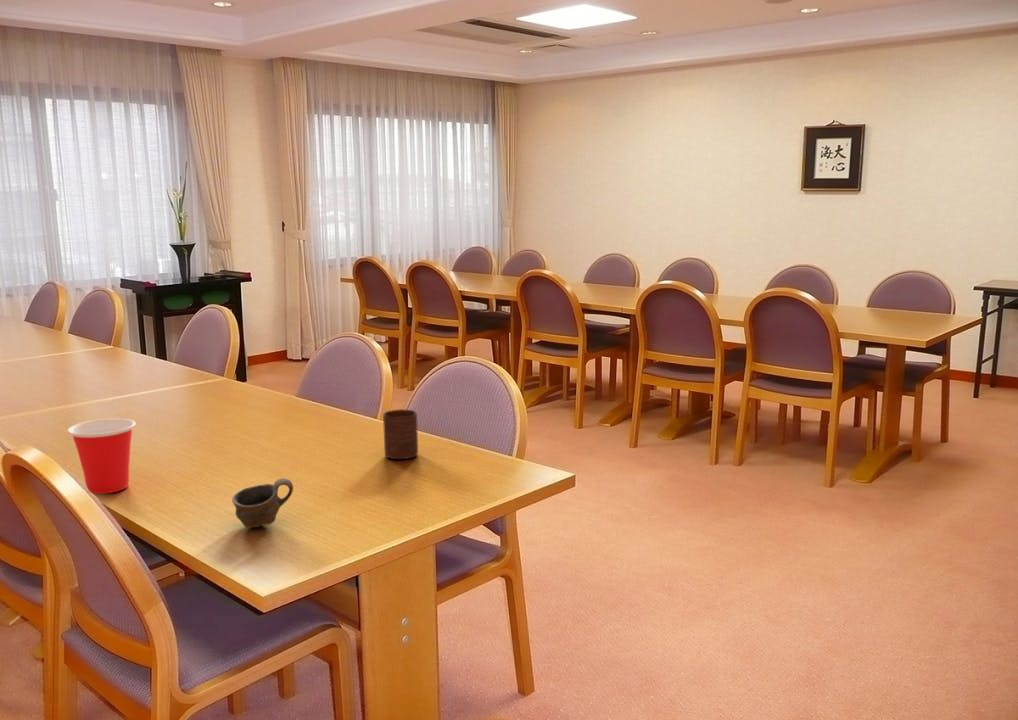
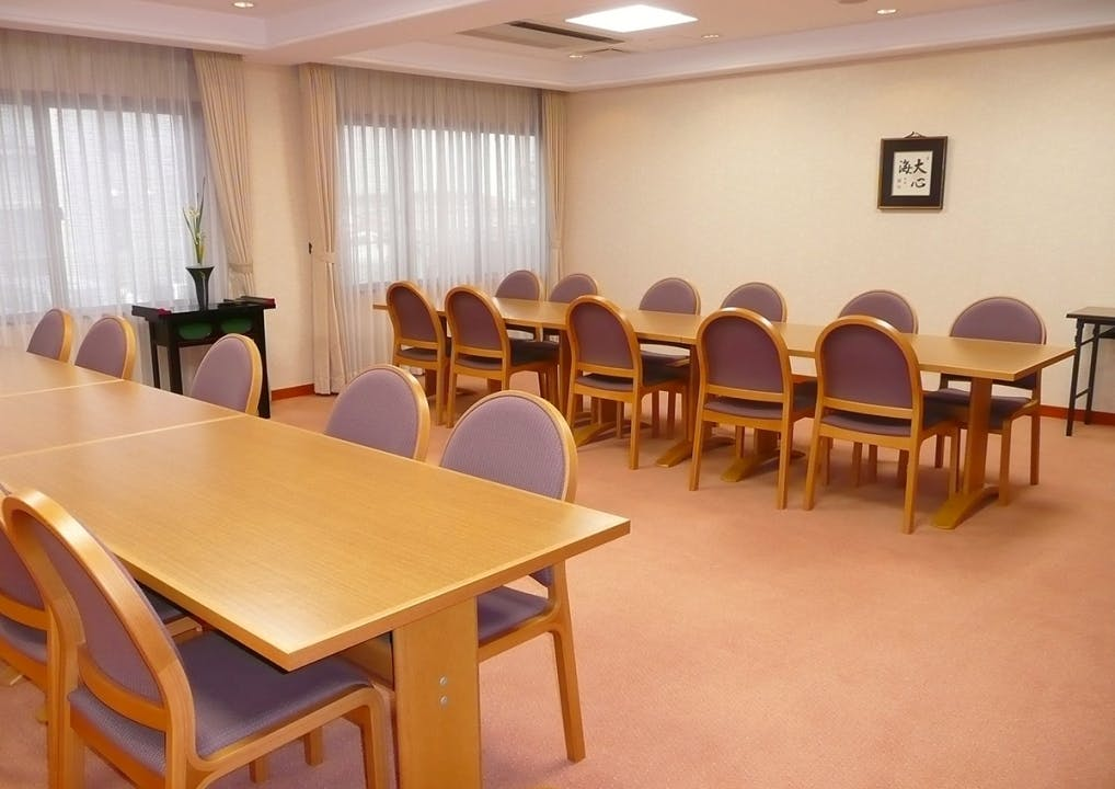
- cup (259, 503)
- cup (105, 457)
- cup (398, 433)
